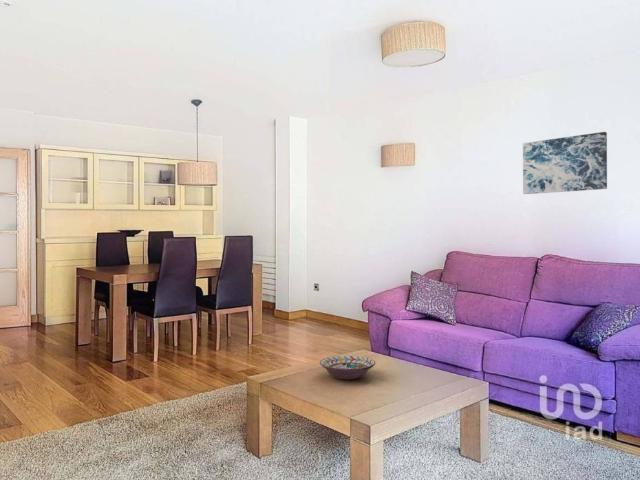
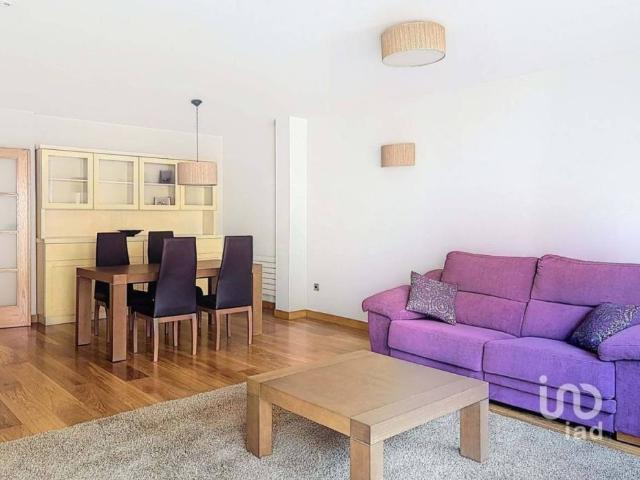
- decorative bowl (347, 368)
- wall art (562, 164)
